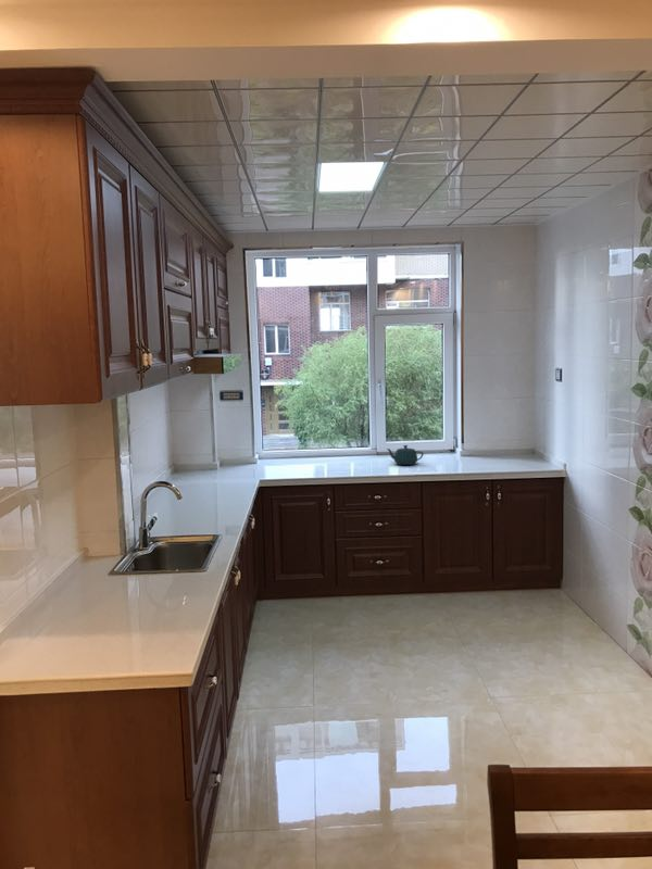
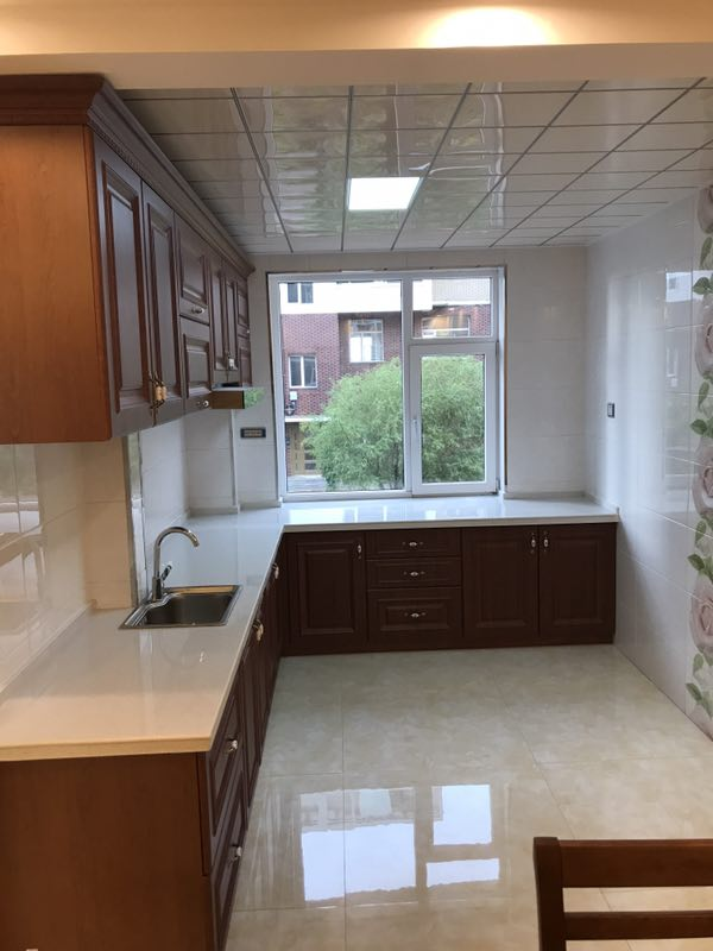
- teapot (404, 454)
